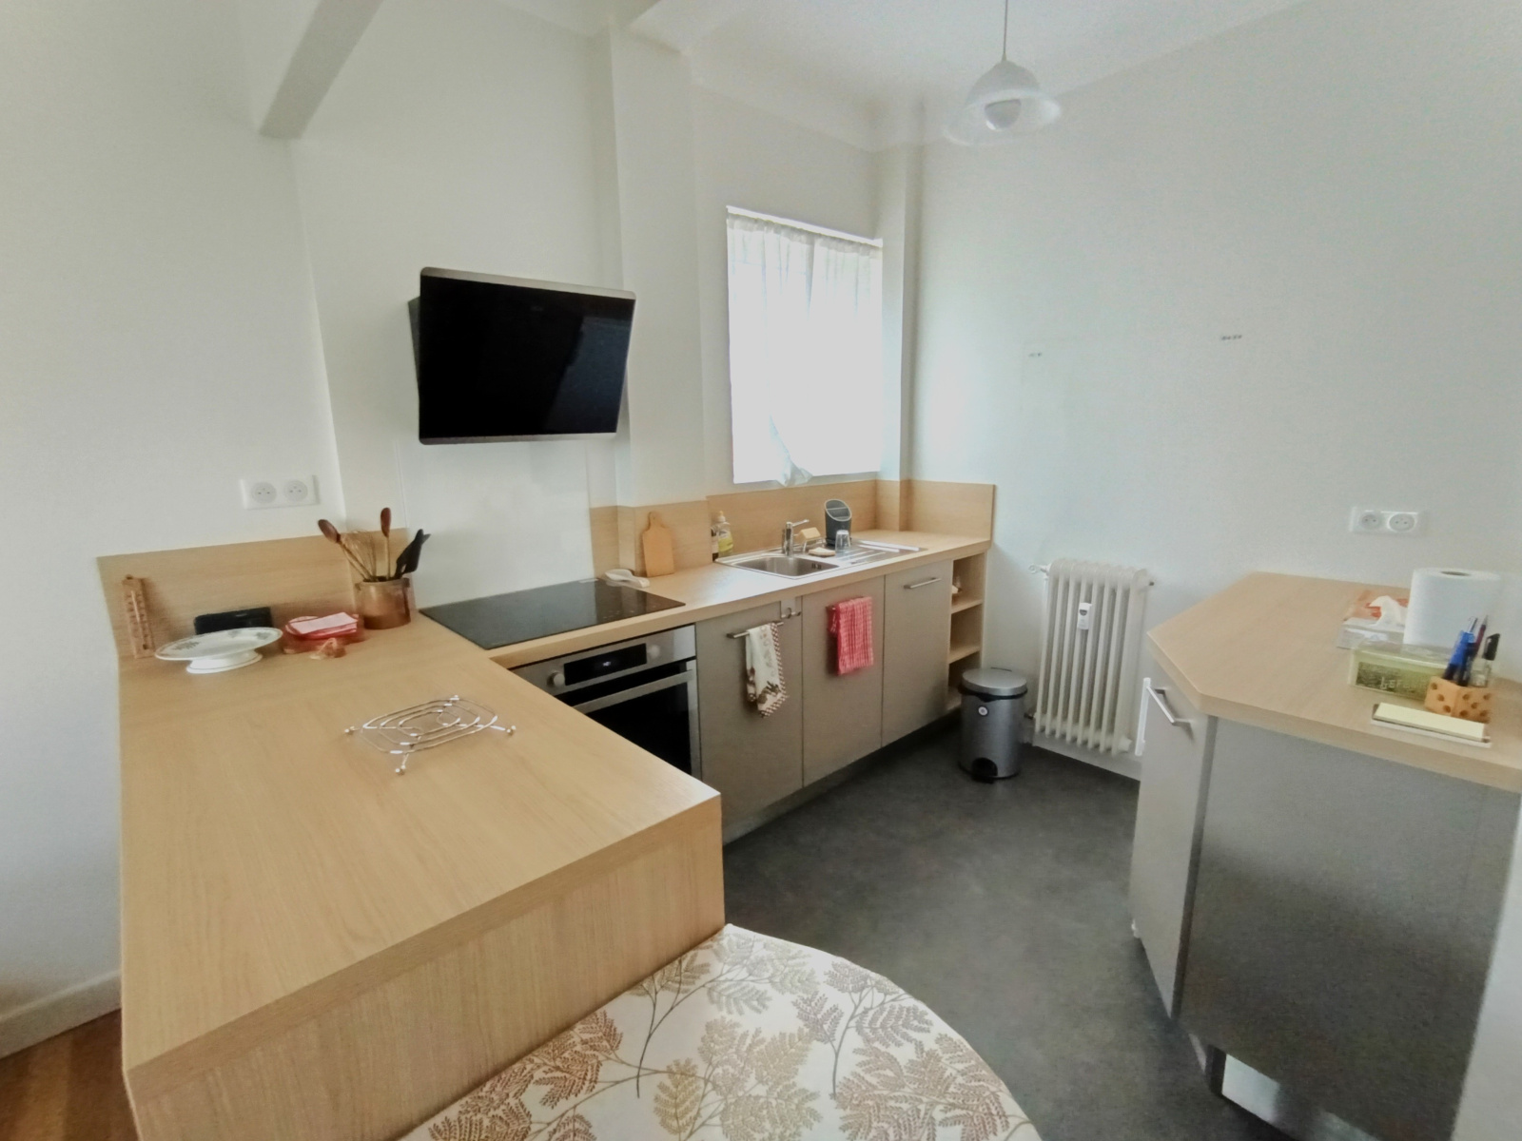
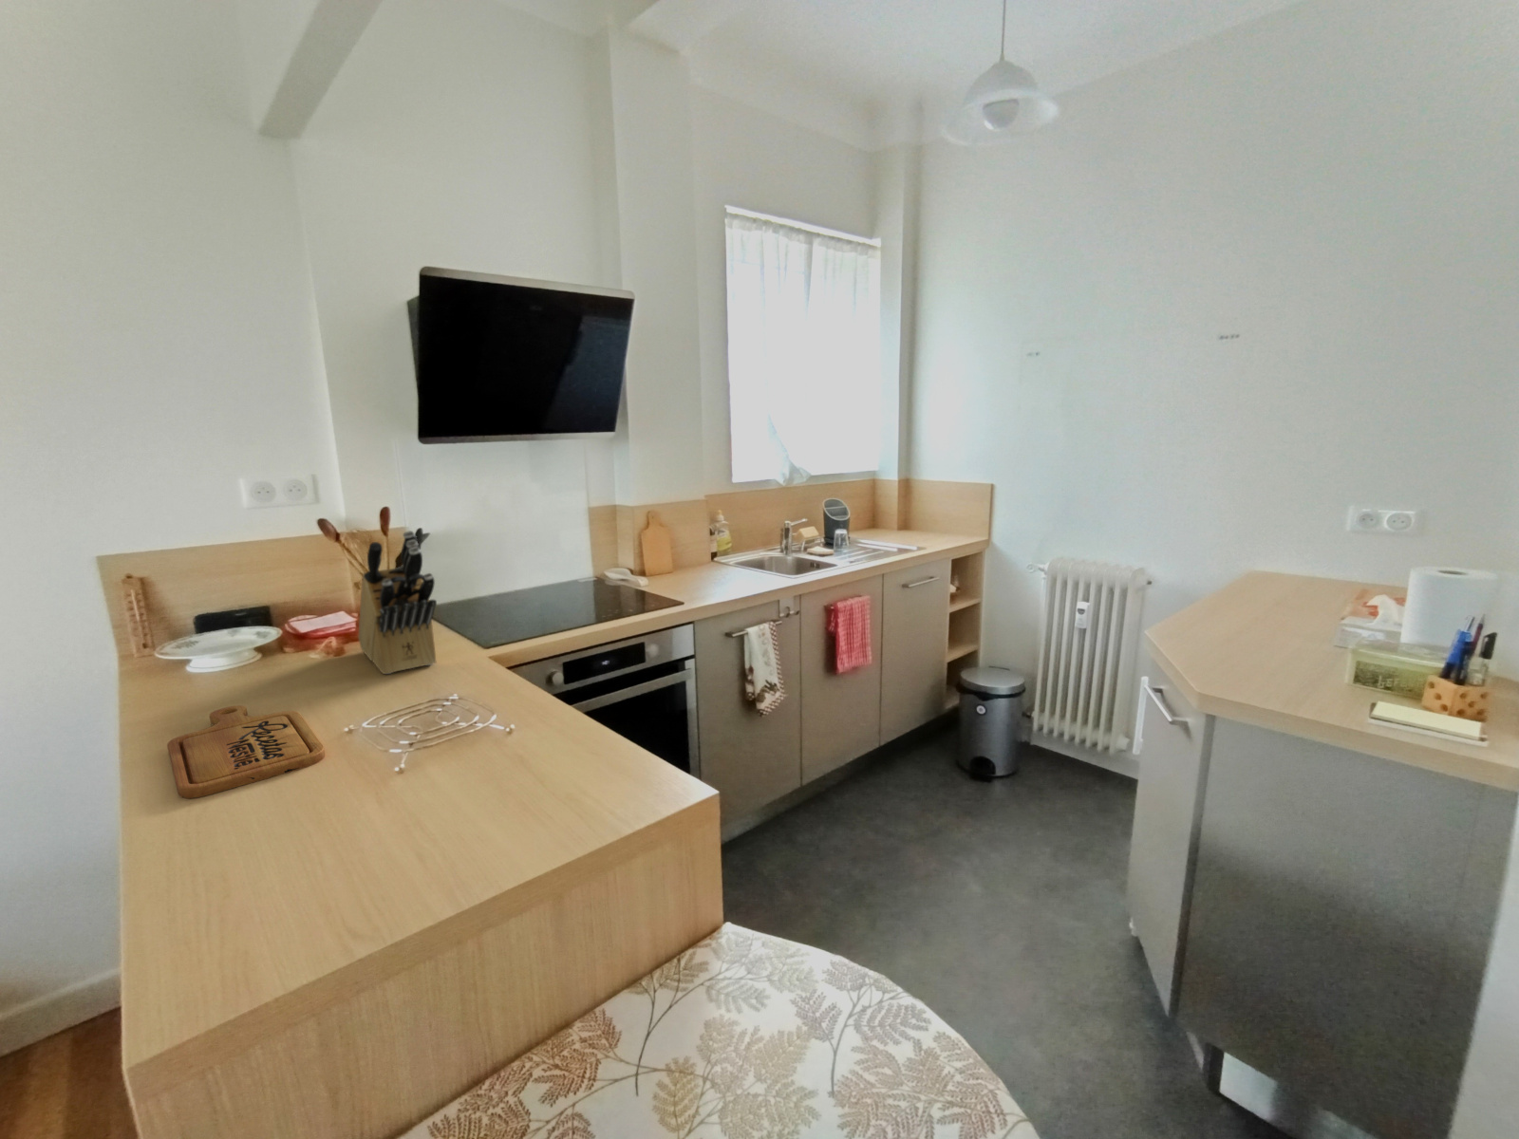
+ cutting board (242, 739)
+ knife block (394, 595)
